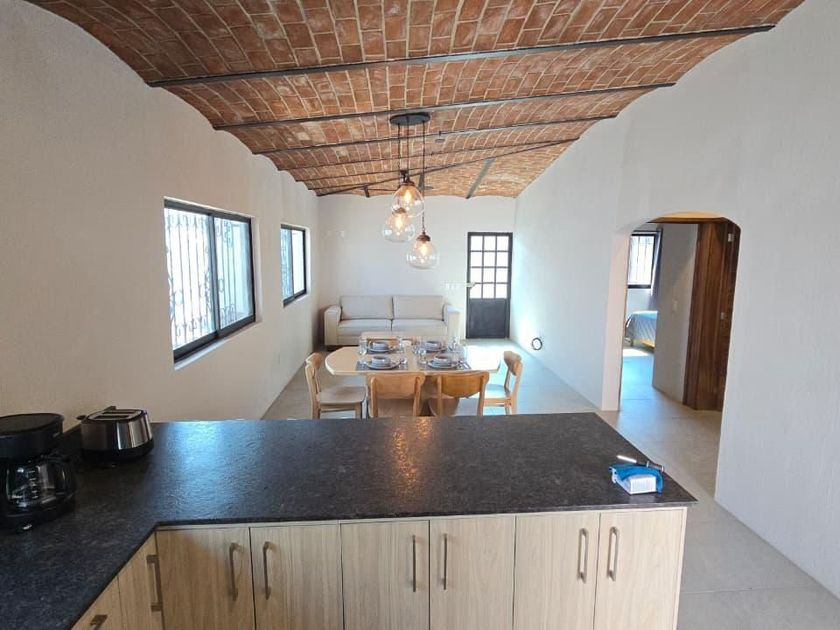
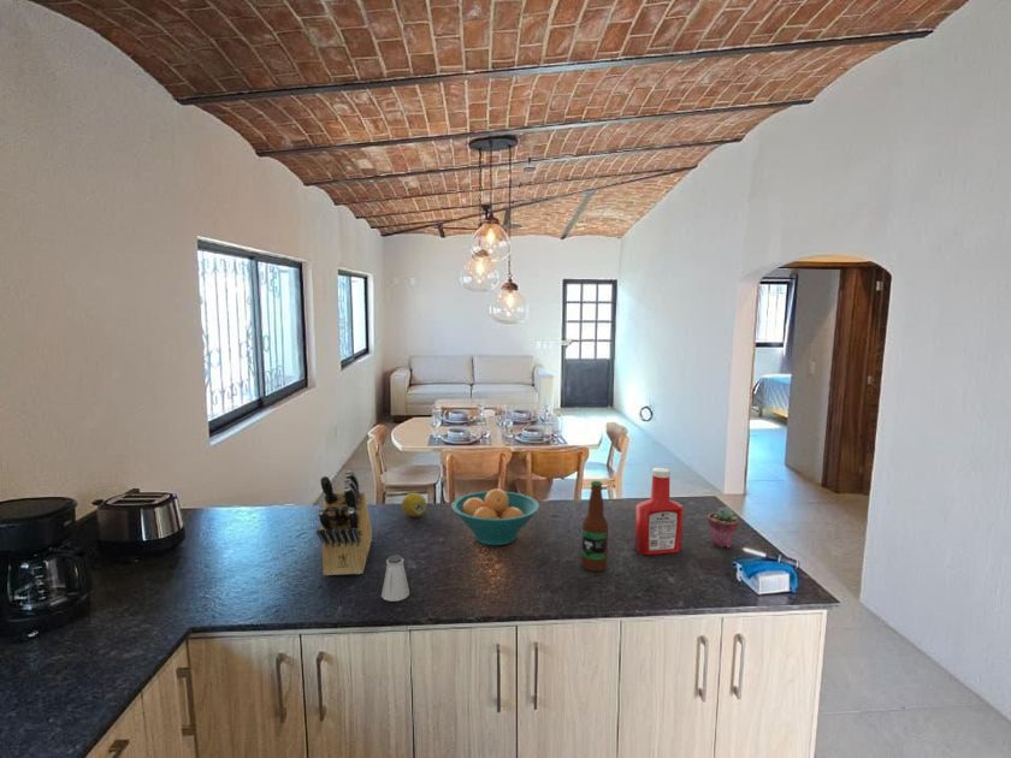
+ knife block (345, 513)
+ fruit bowl (495, 513)
+ saltshaker (395, 575)
+ potted succulent (722, 525)
+ fruit (414, 504)
+ soap bottle (660, 509)
+ bottle (595, 525)
